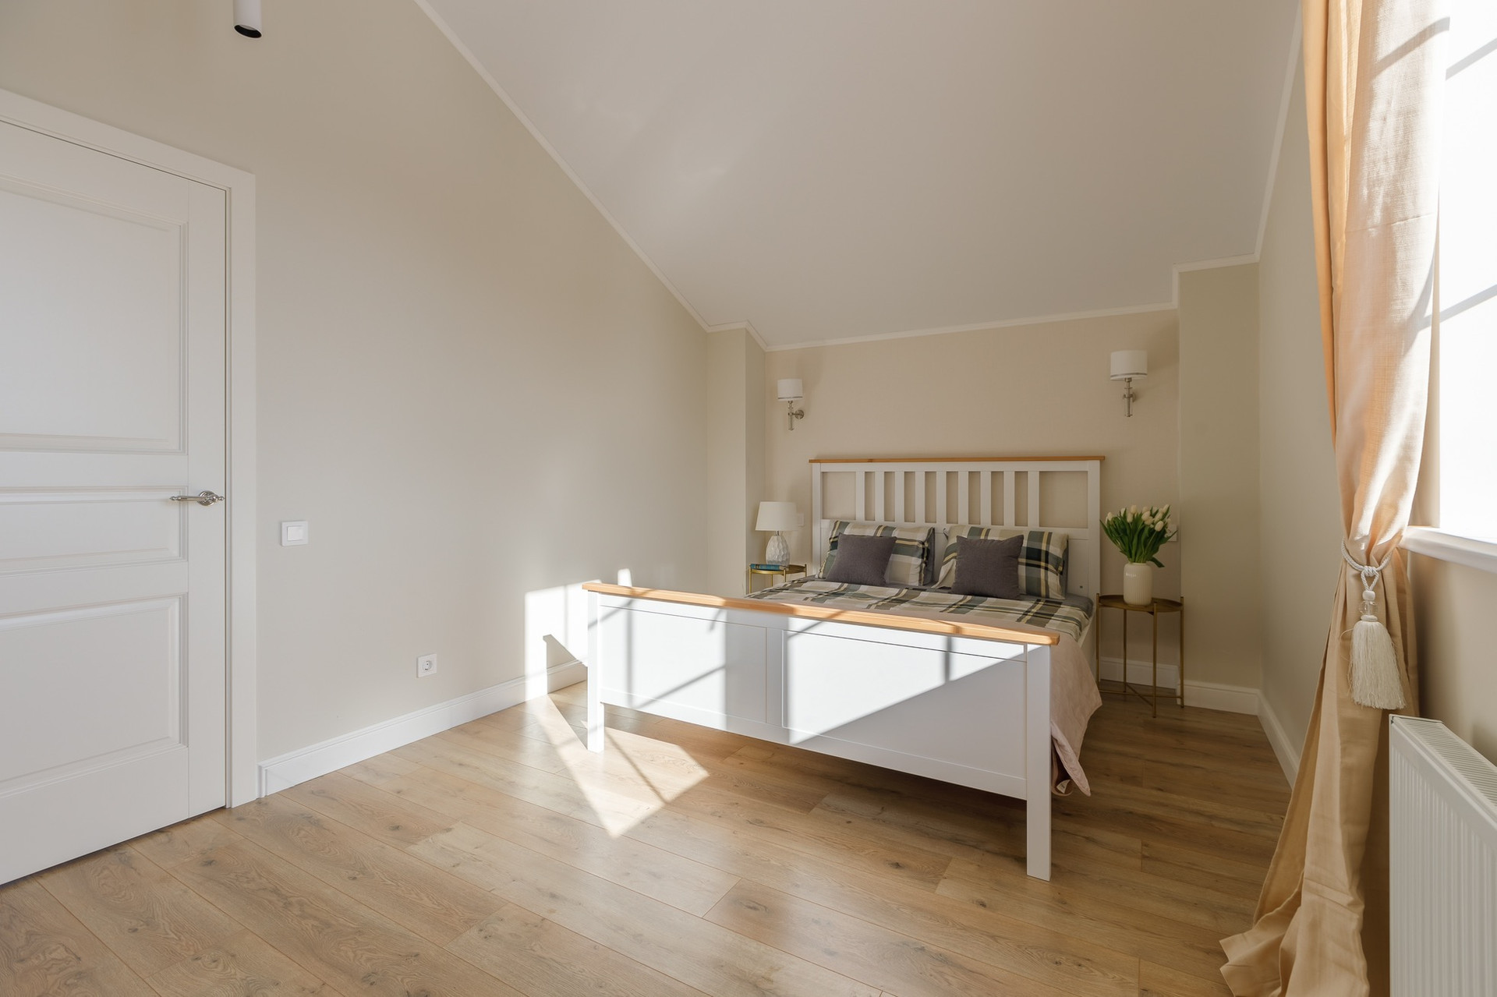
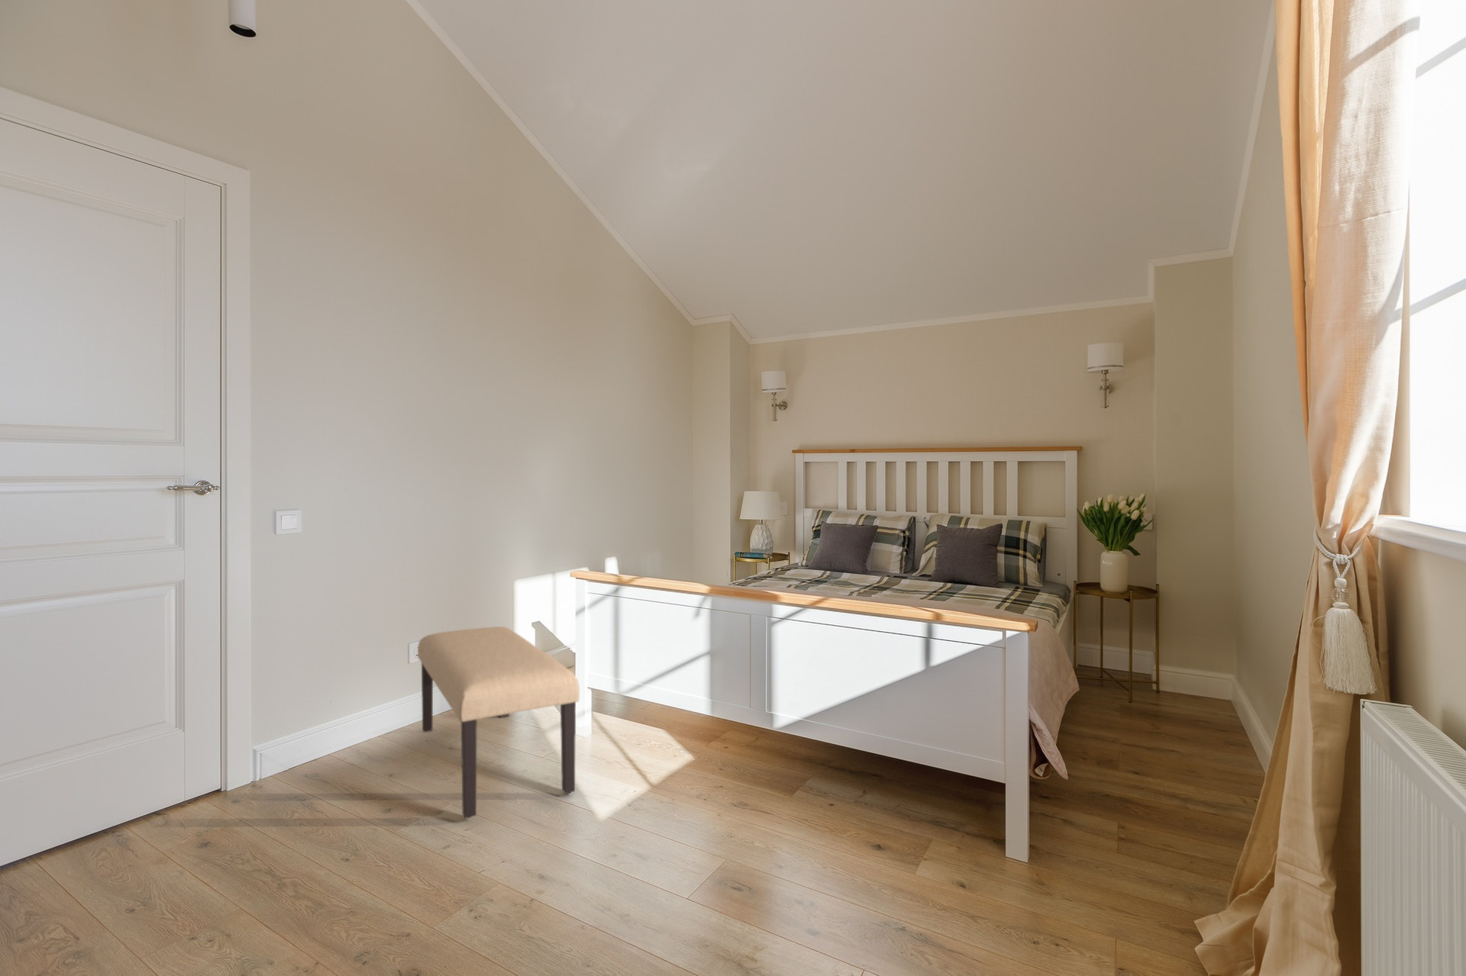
+ bench (489, 703)
